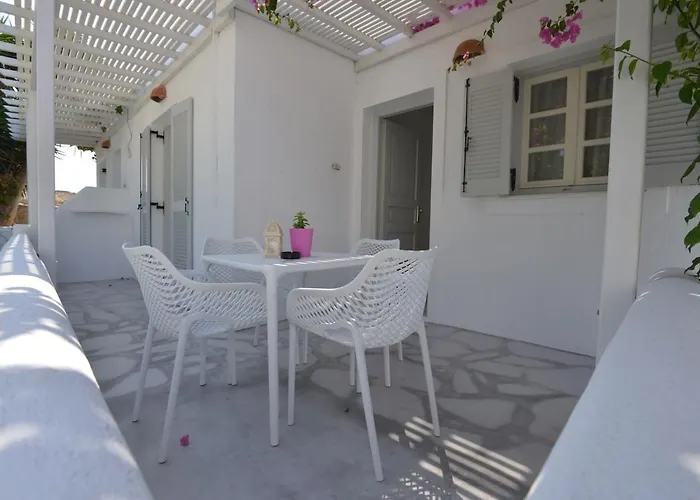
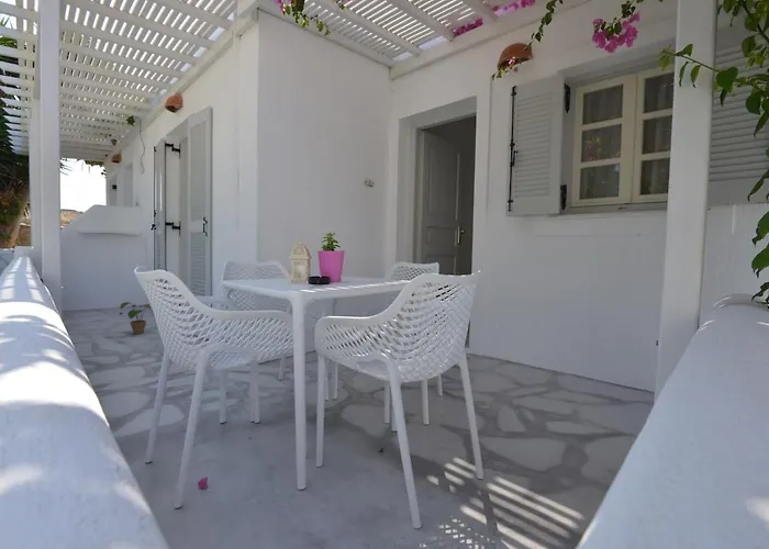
+ potted plant (136, 316)
